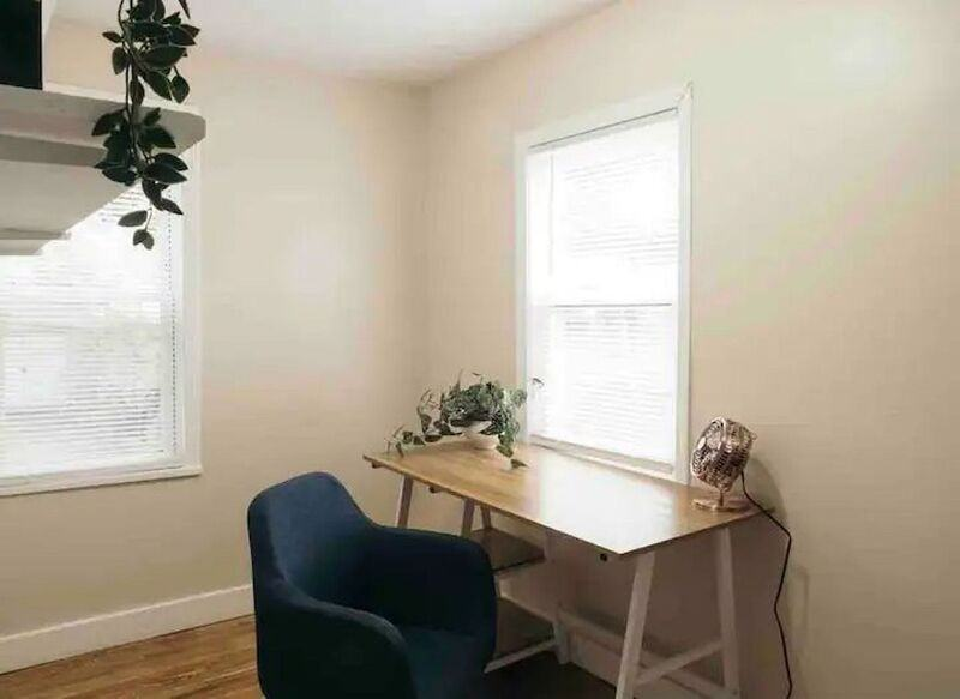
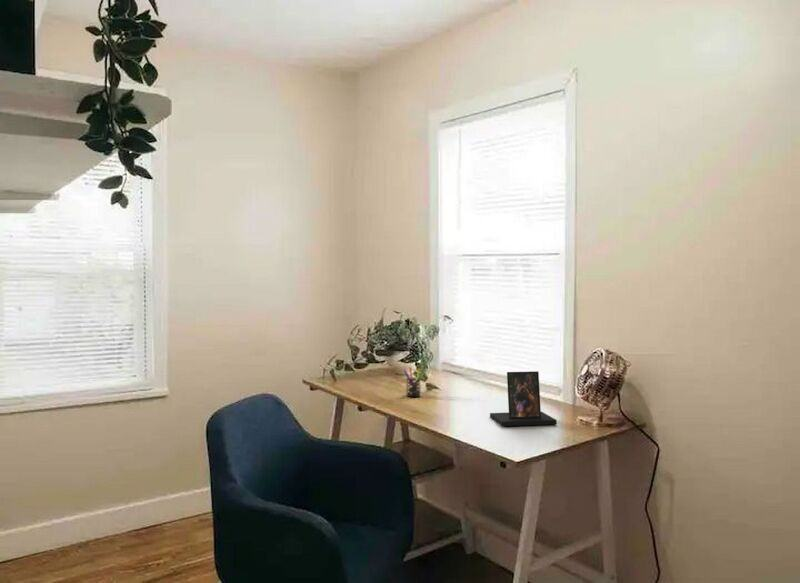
+ pen holder (414, 380)
+ photo frame (522, 396)
